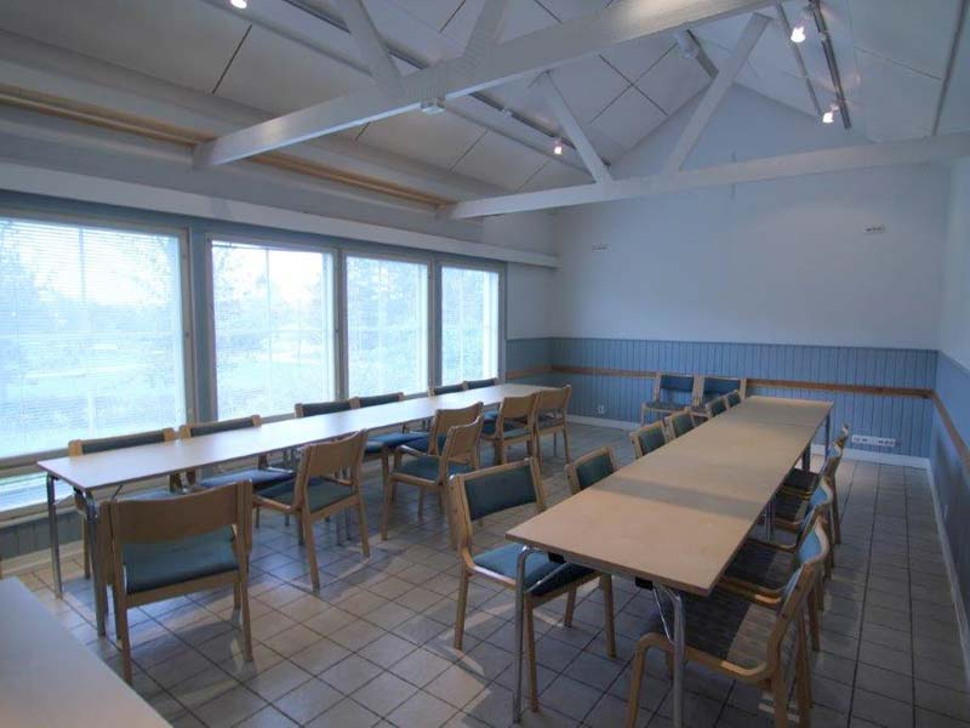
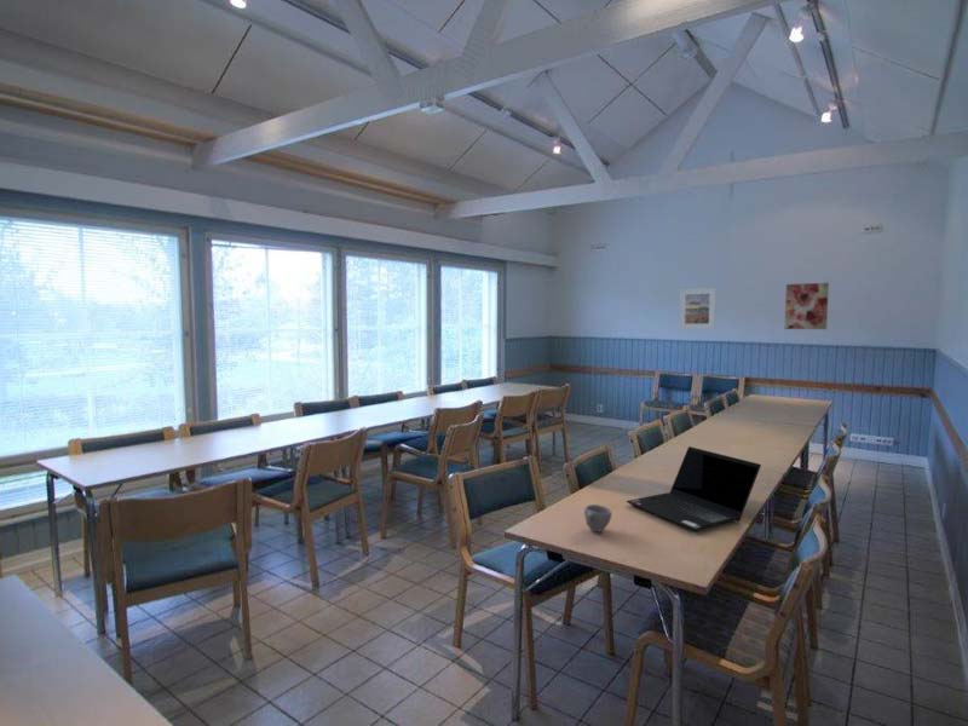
+ wall art (806, 306)
+ laptop computer (691, 485)
+ cup (595, 520)
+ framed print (697, 309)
